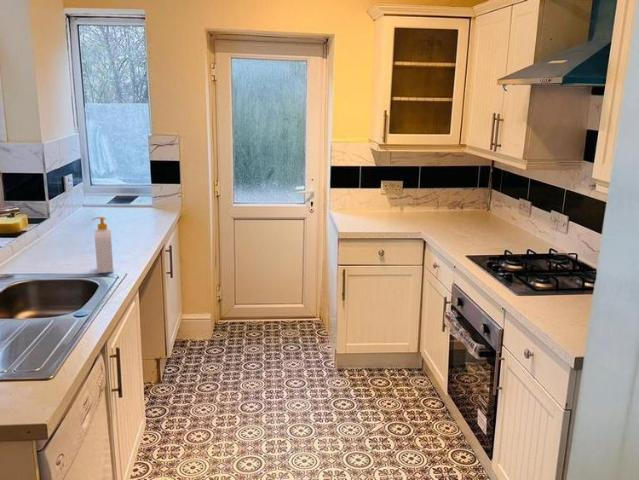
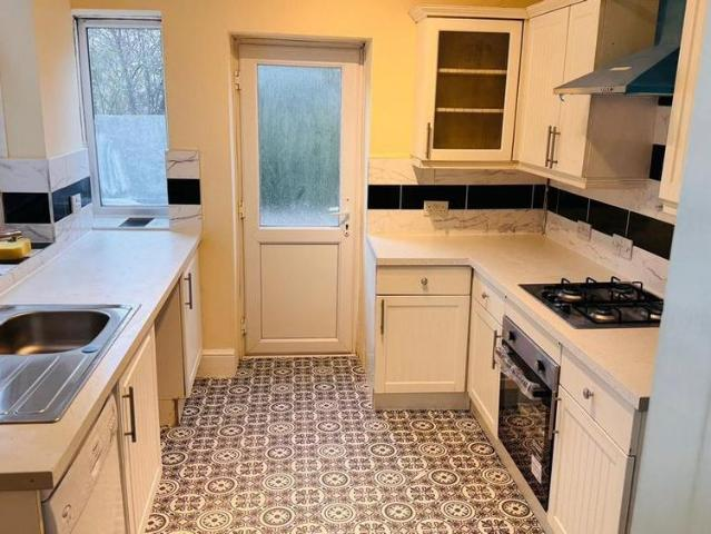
- soap bottle (102, 244)
